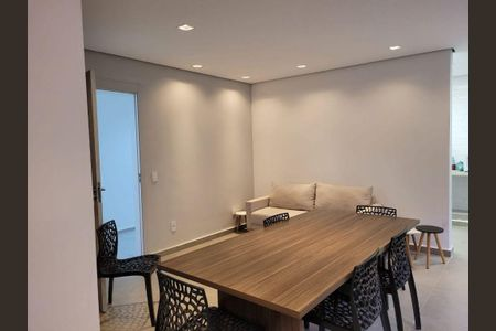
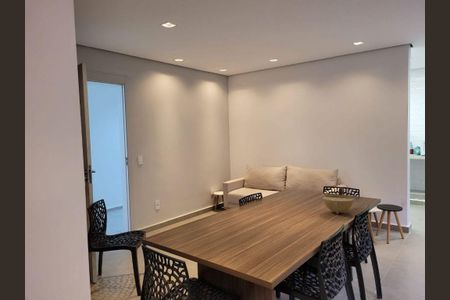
+ bowl (338, 201)
